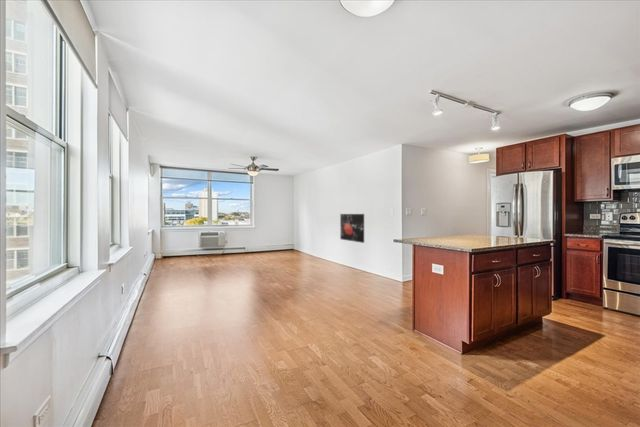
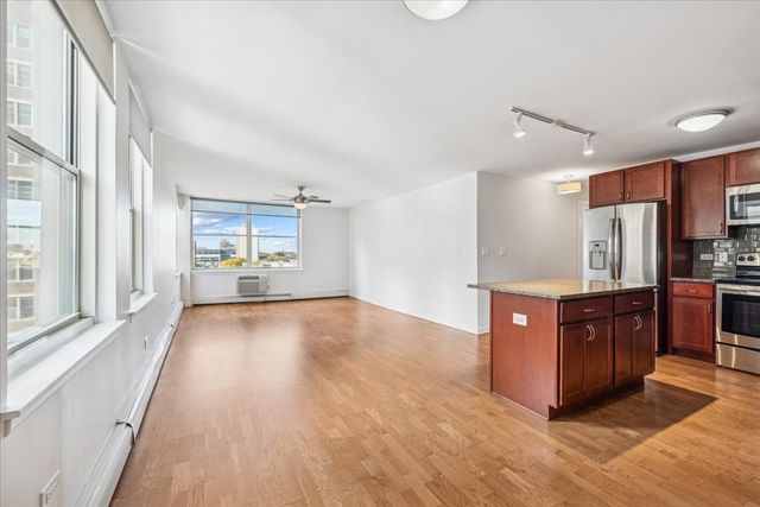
- wall art (351, 227)
